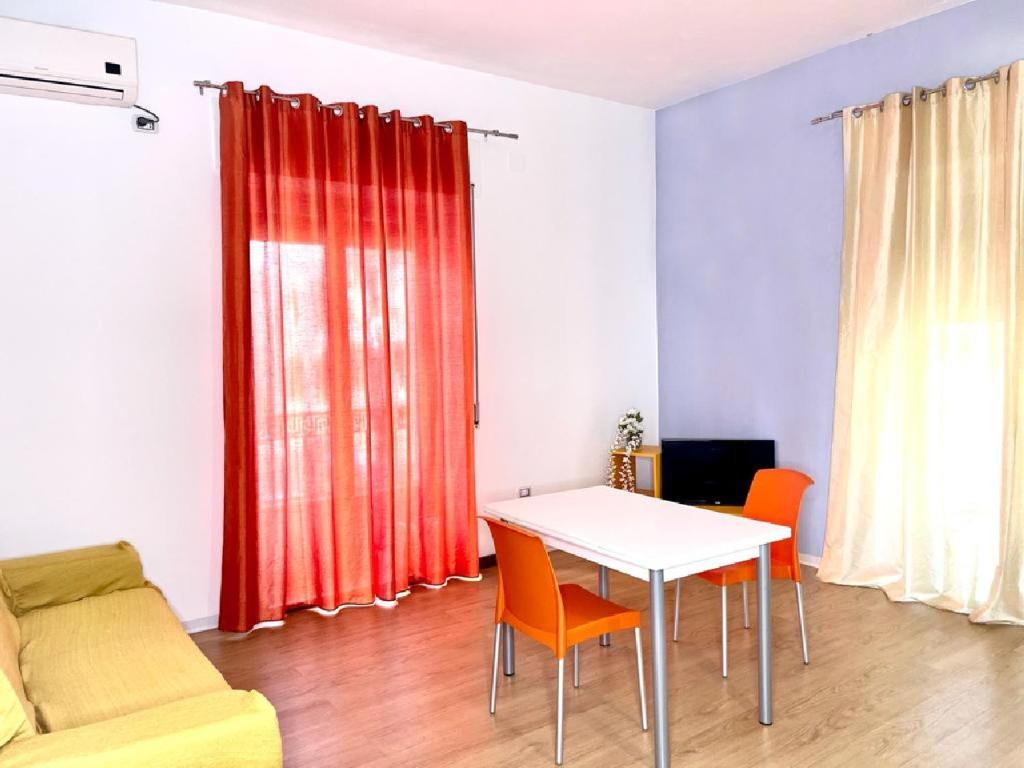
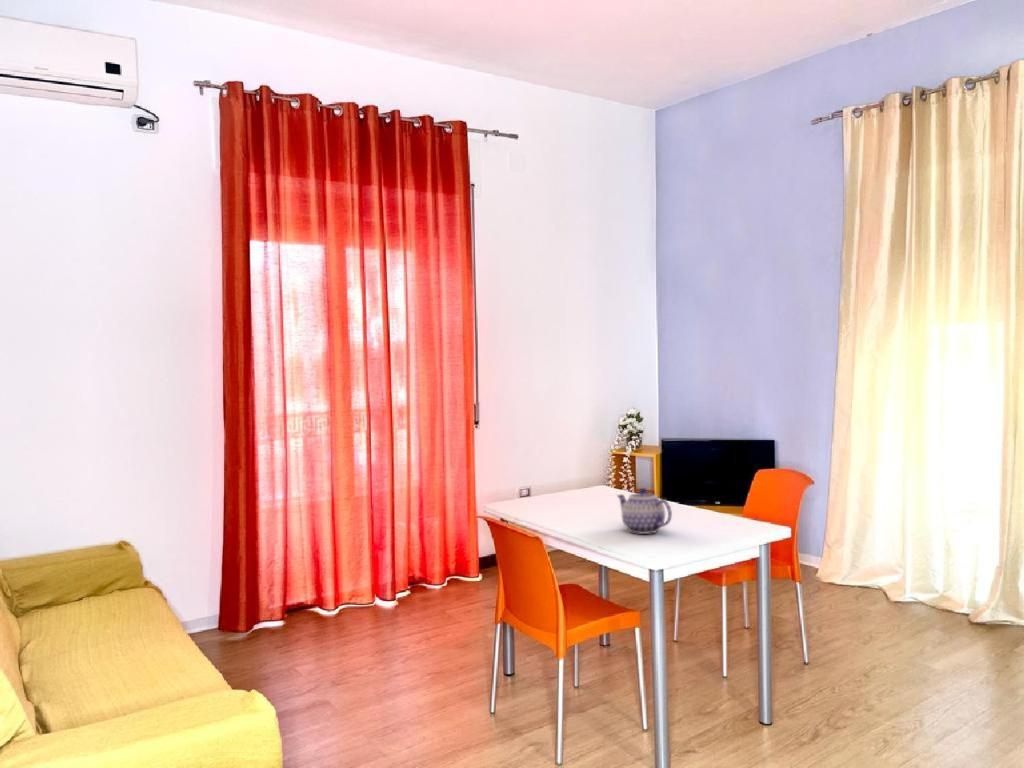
+ teapot (643, 509)
